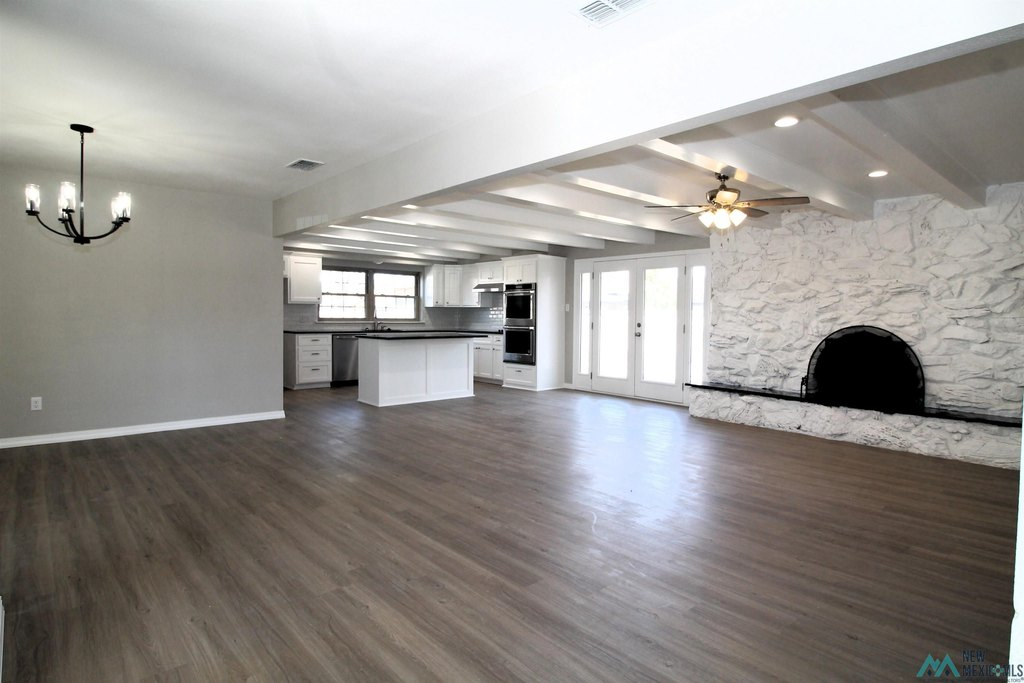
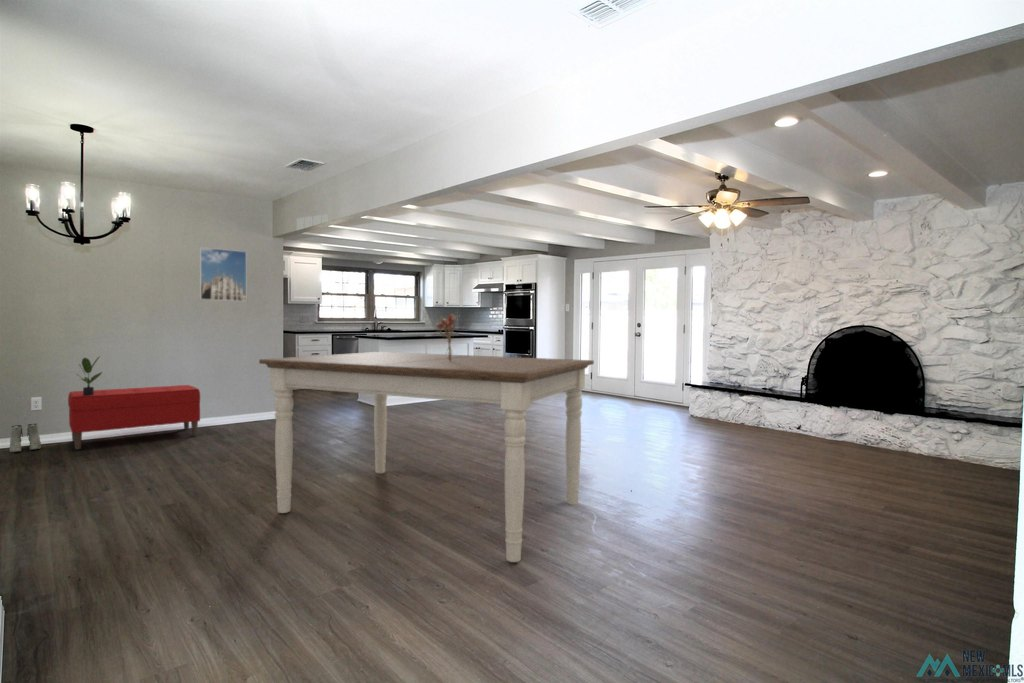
+ bench (136, 414)
+ potted plant (89, 376)
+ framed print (223, 275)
+ bouquet (446, 337)
+ dining table (440, 399)
+ boots (27, 436)
